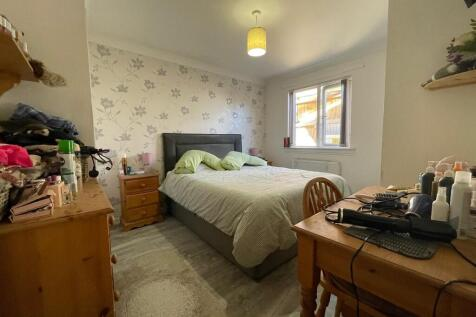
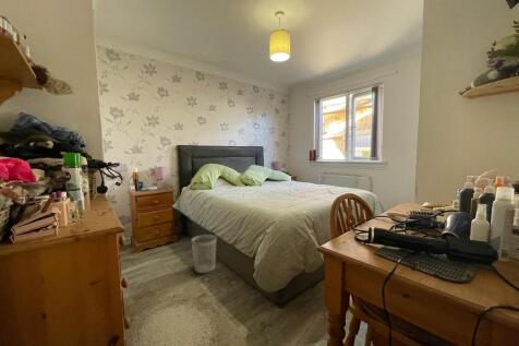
+ wastebasket (204, 253)
